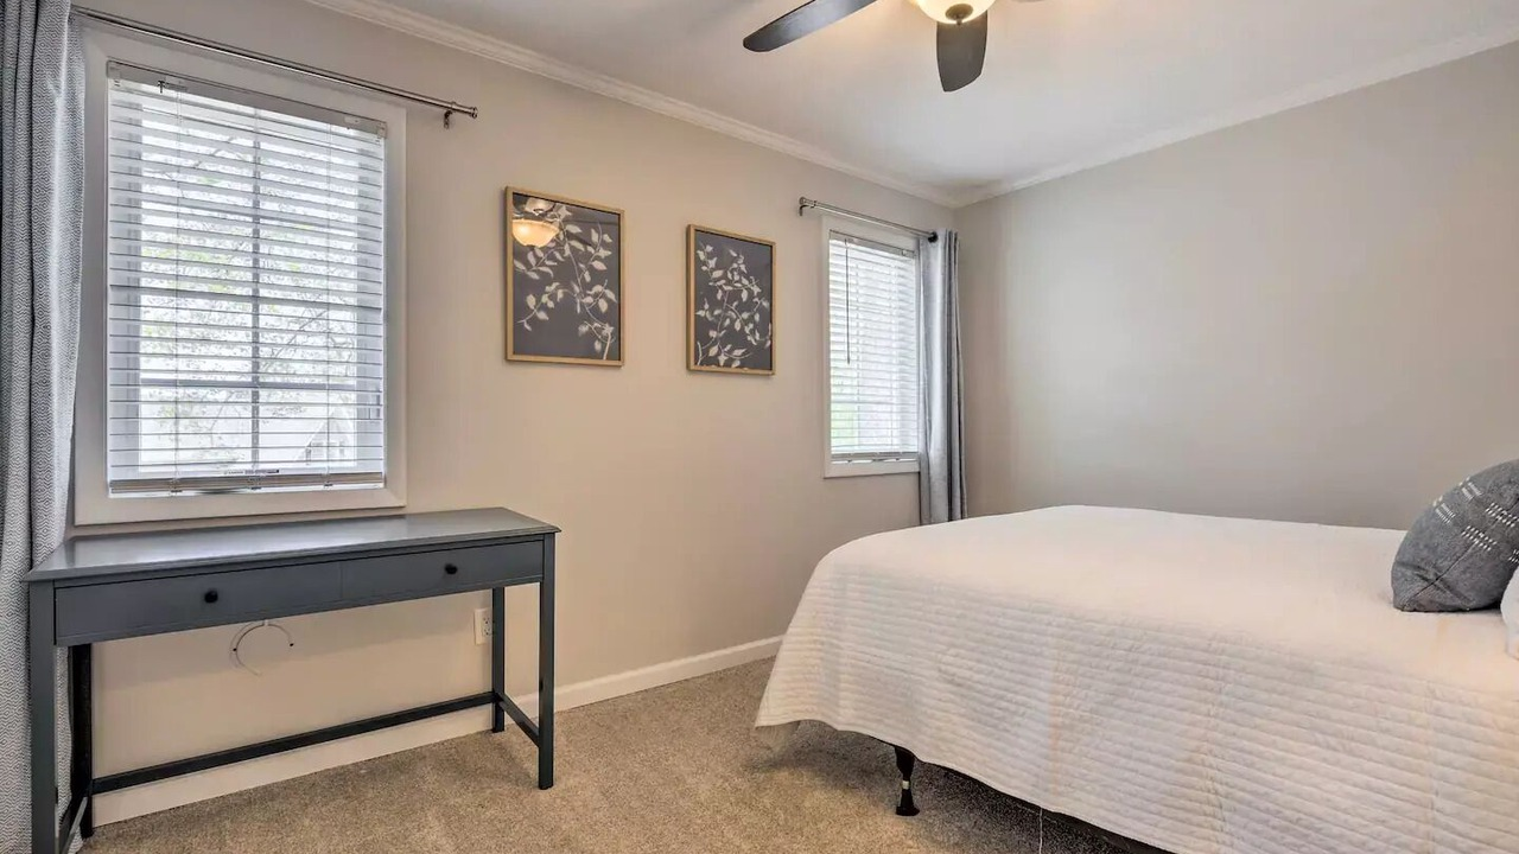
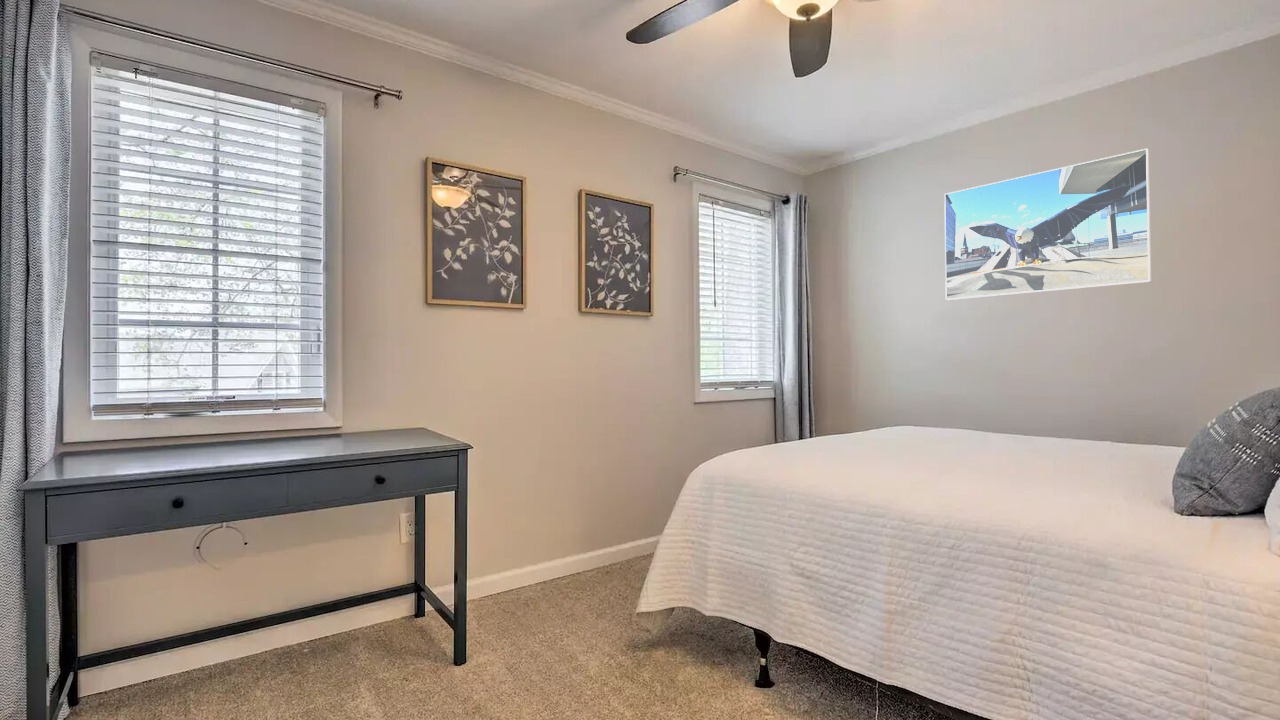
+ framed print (1036, 232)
